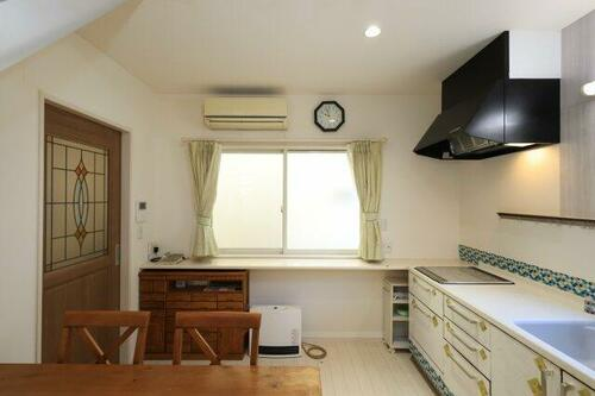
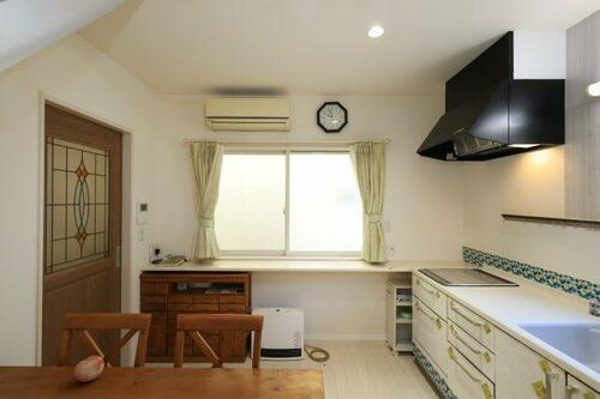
+ fruit (89, 368)
